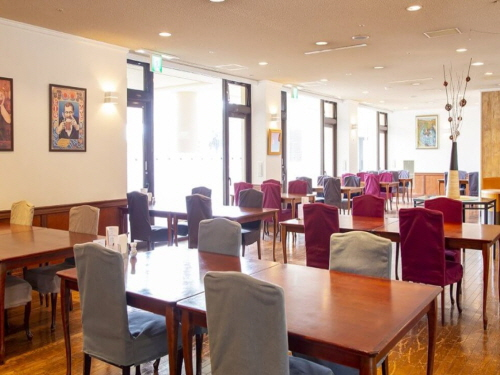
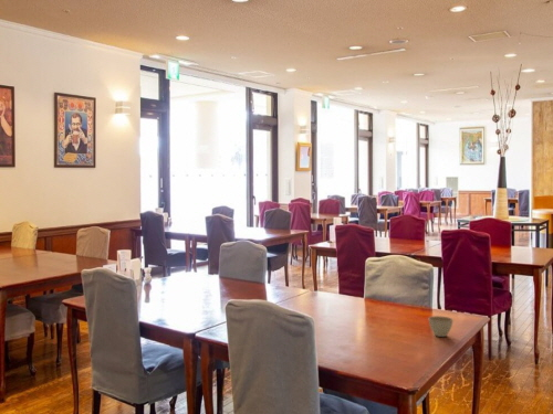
+ flower pot (440, 327)
